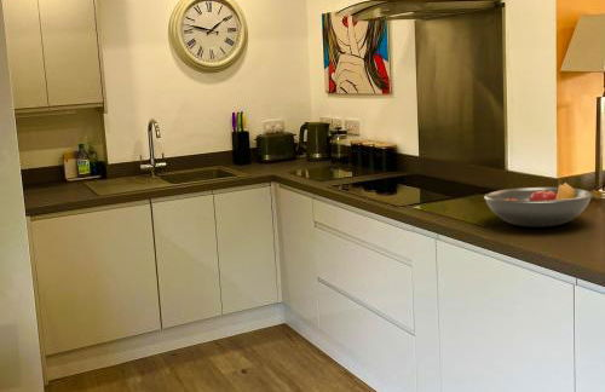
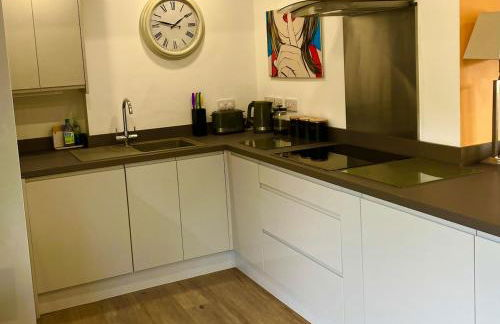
- fruit bowl (537, 204)
